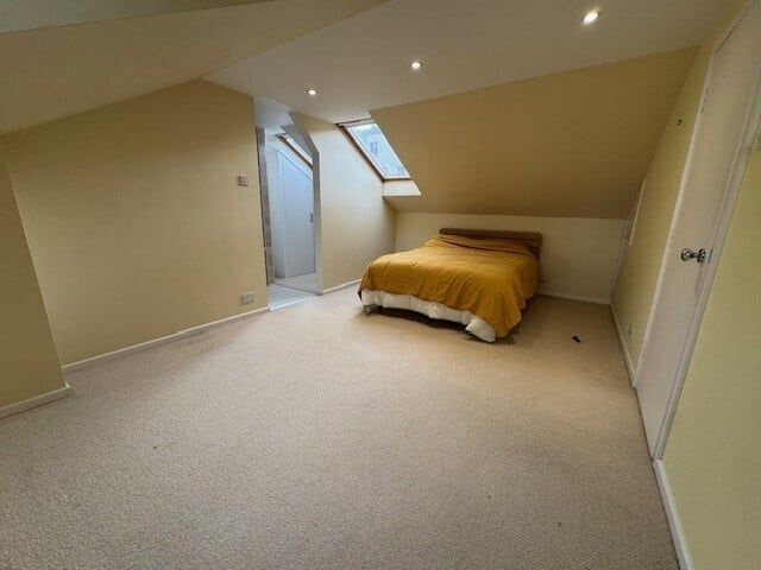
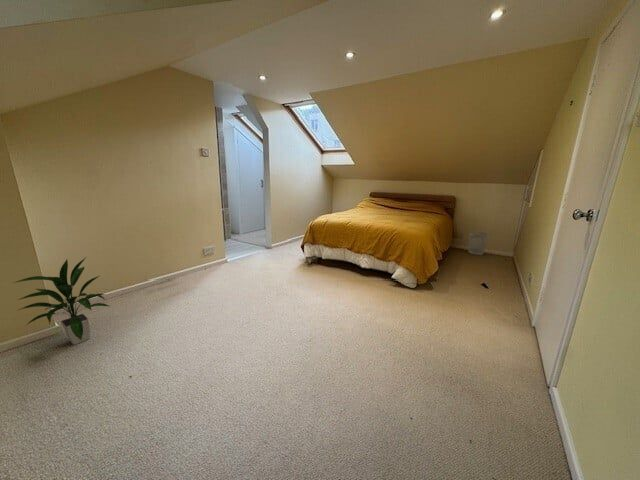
+ wastebasket (477, 243)
+ indoor plant (68, 303)
